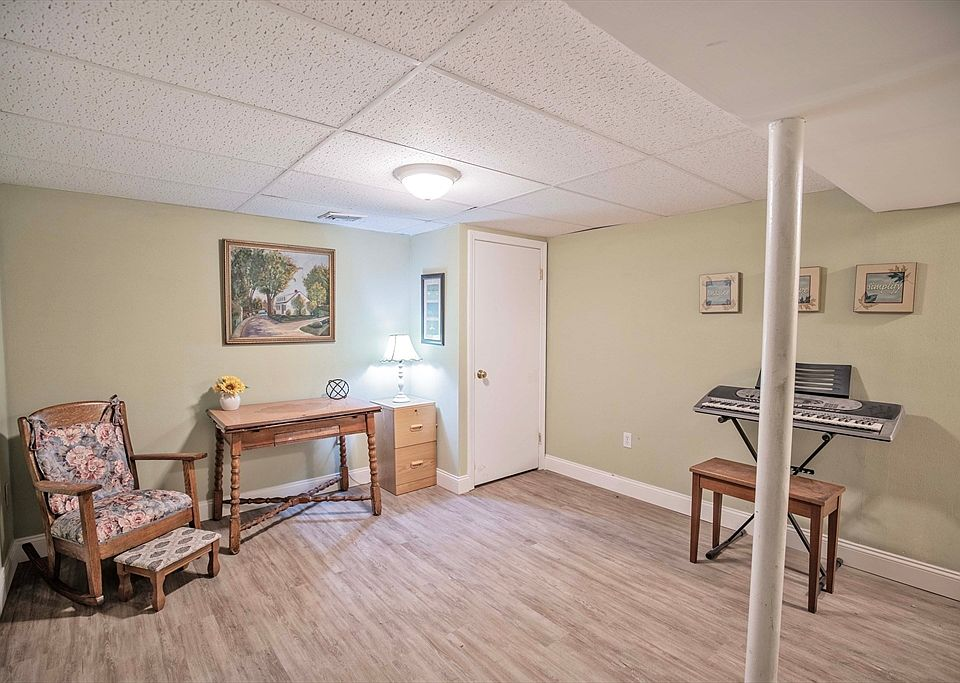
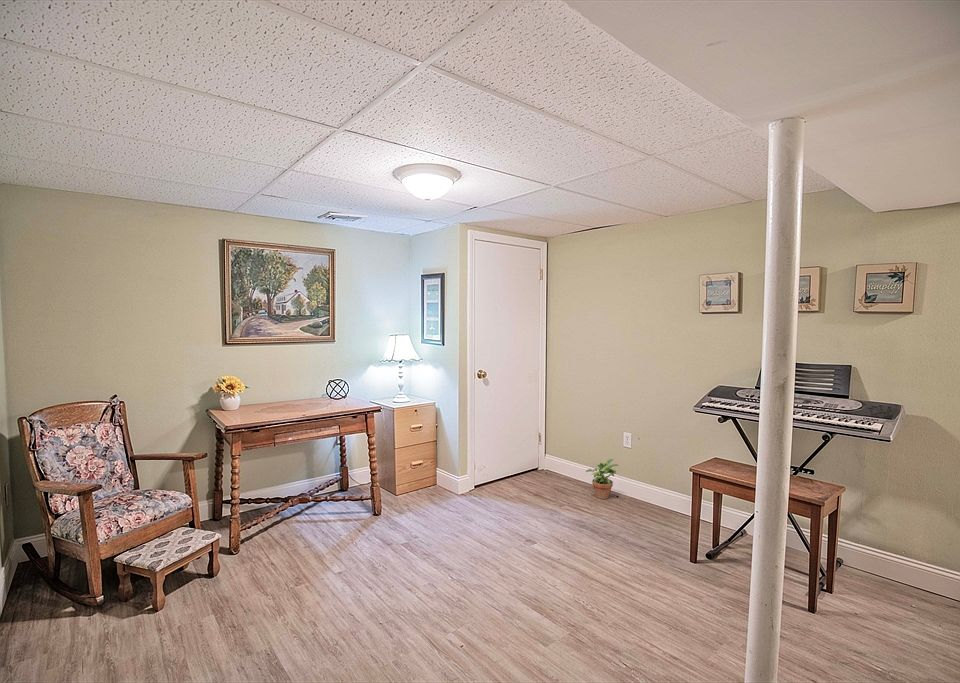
+ potted plant (601, 477)
